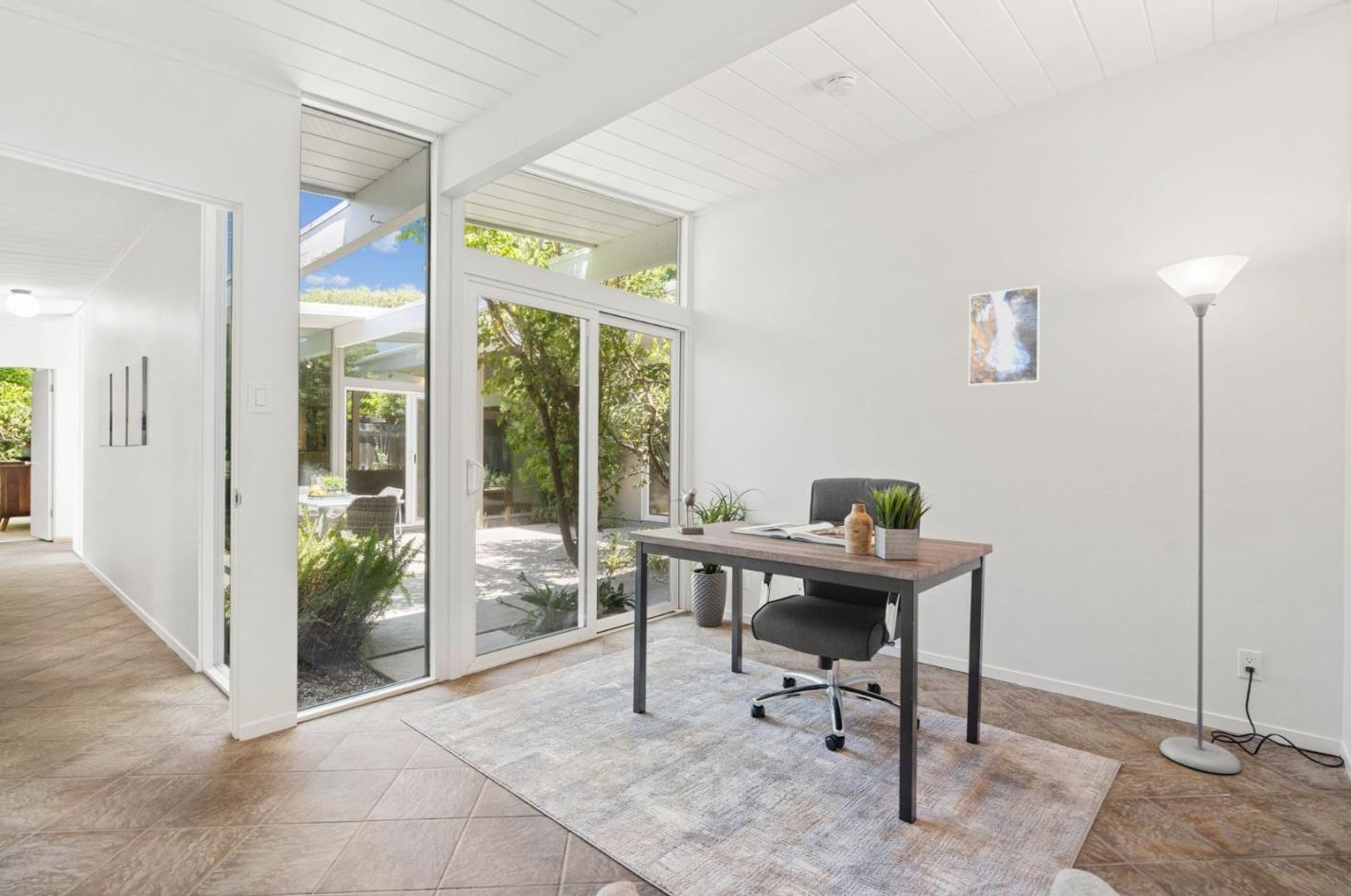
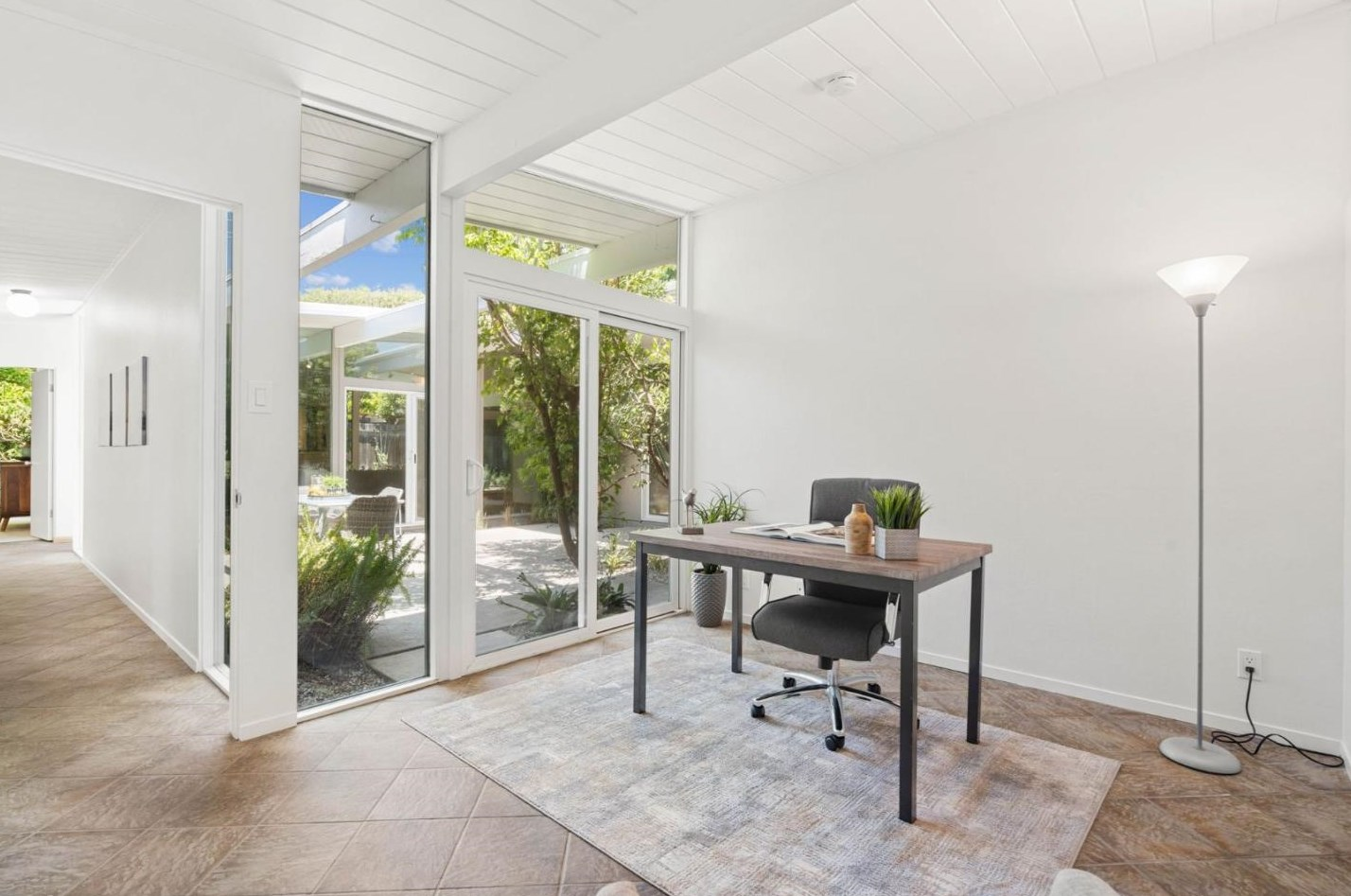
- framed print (1003, 337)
